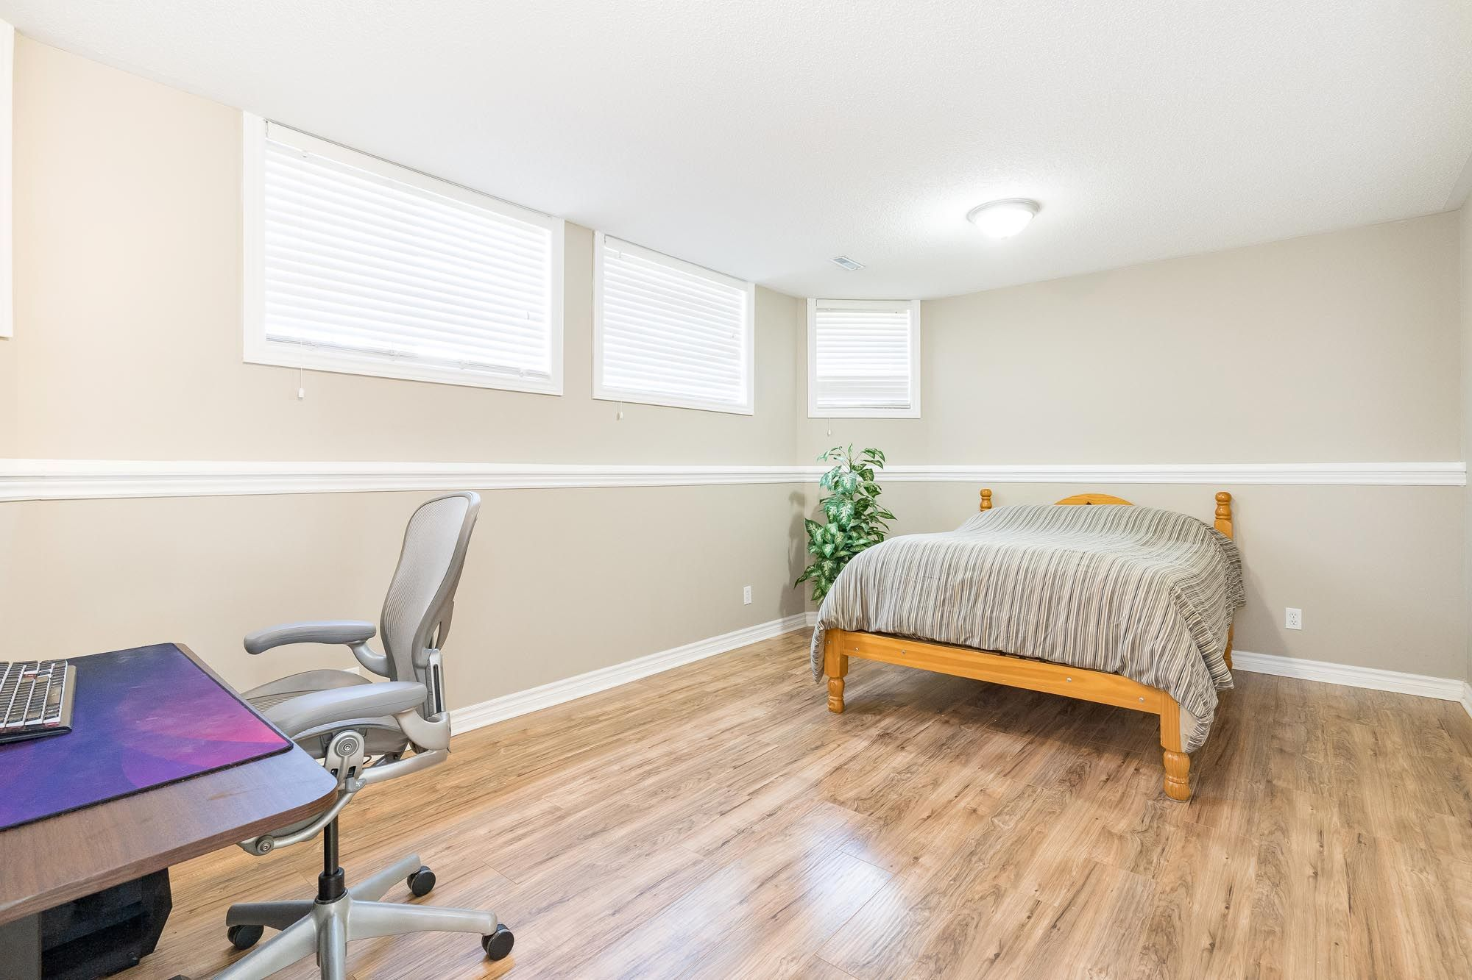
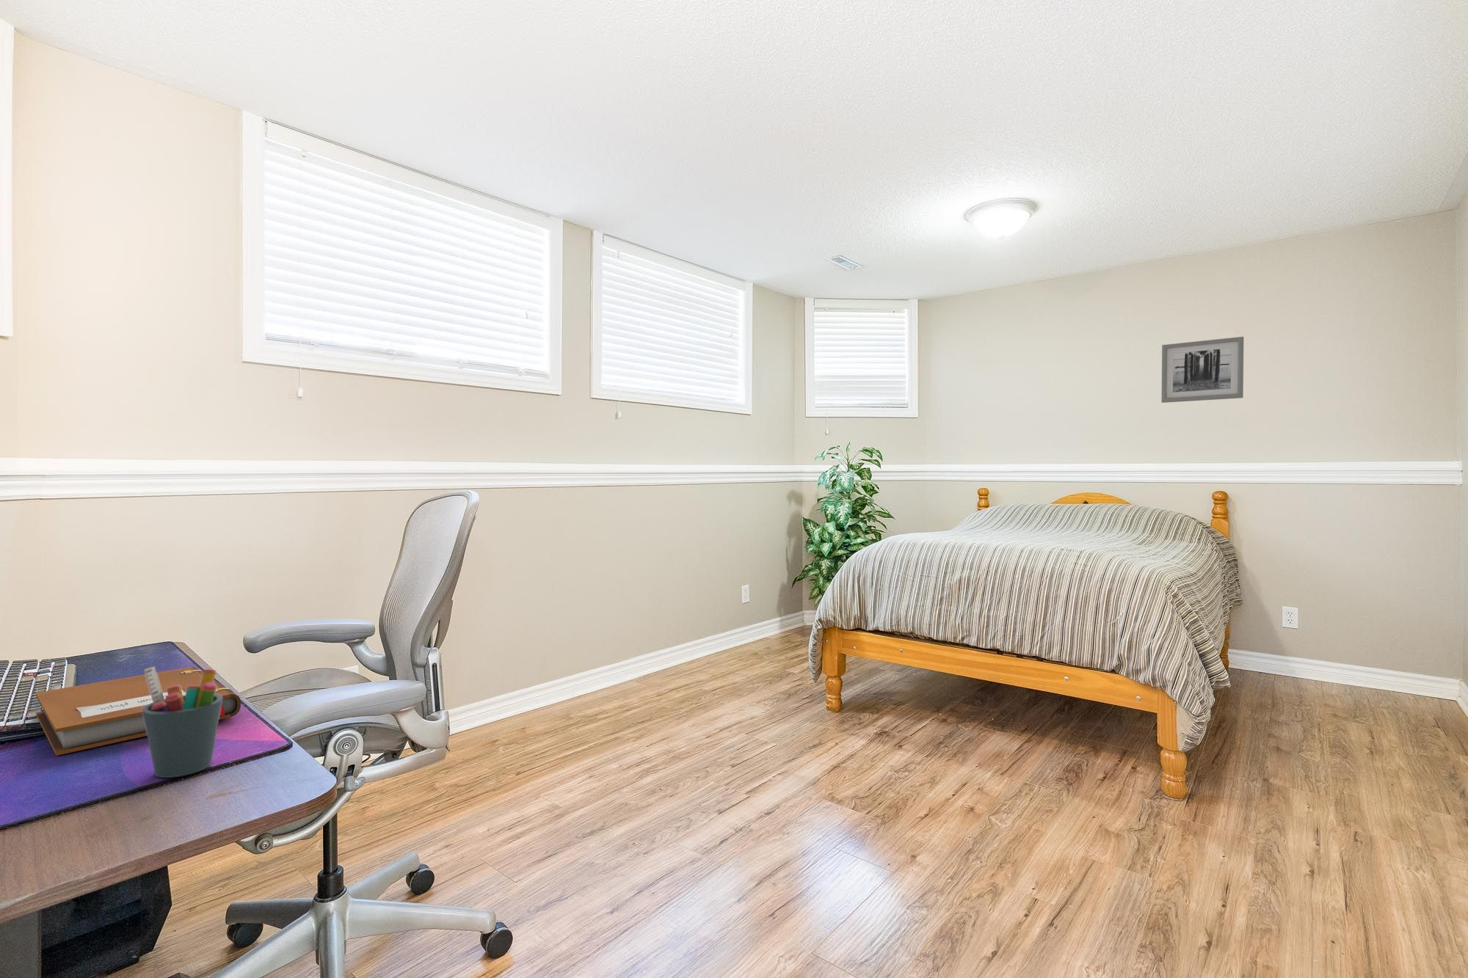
+ notebook (140, 704)
+ pen holder (184, 717)
+ wall art (1201, 370)
